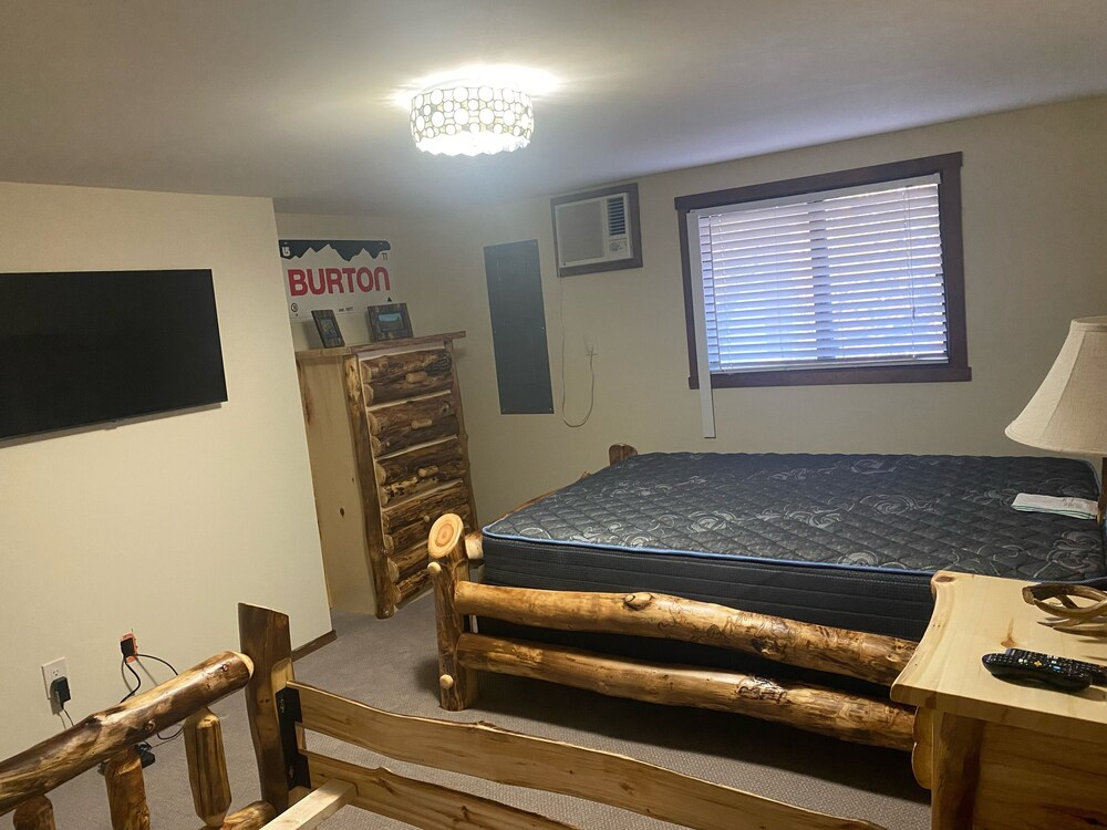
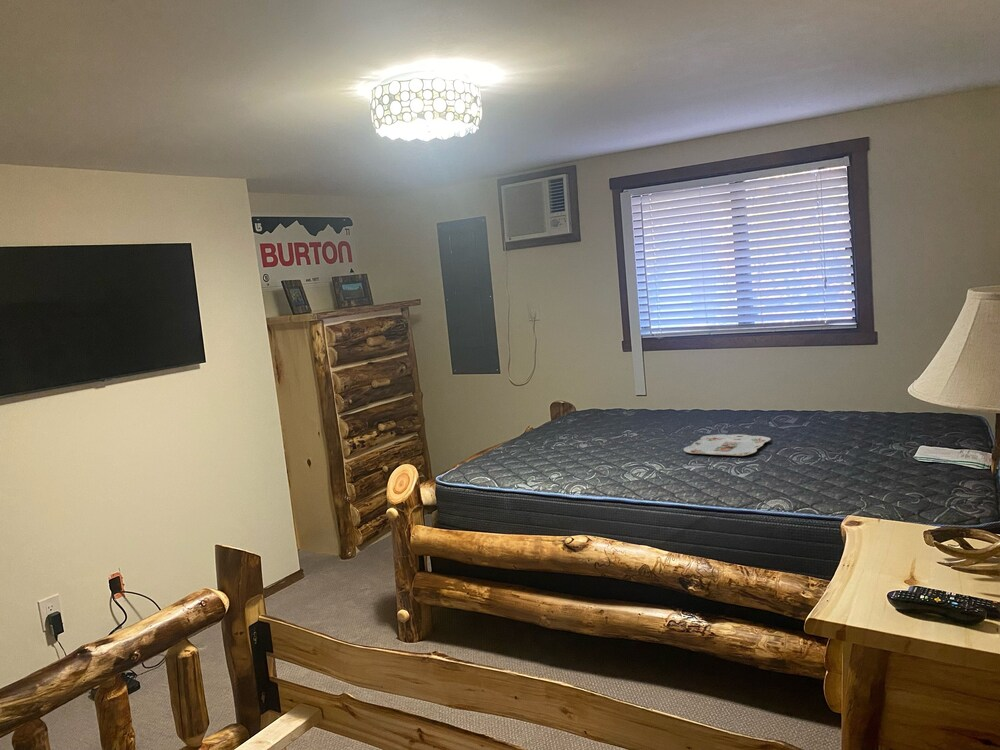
+ serving tray (727, 445)
